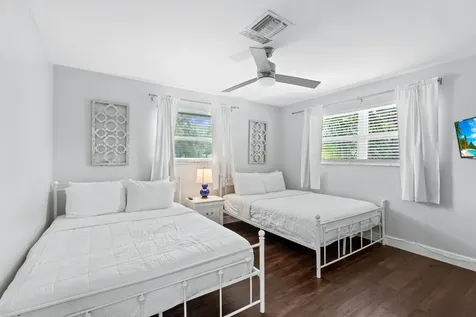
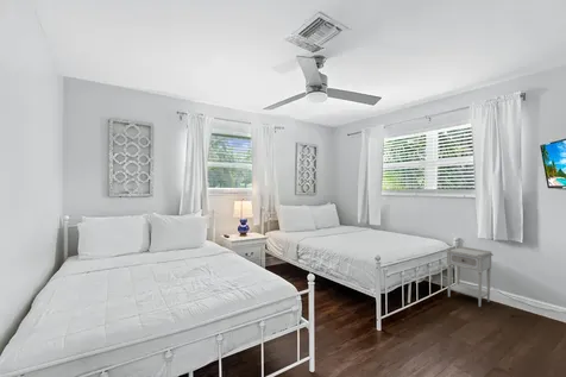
+ nightstand (467, 268)
